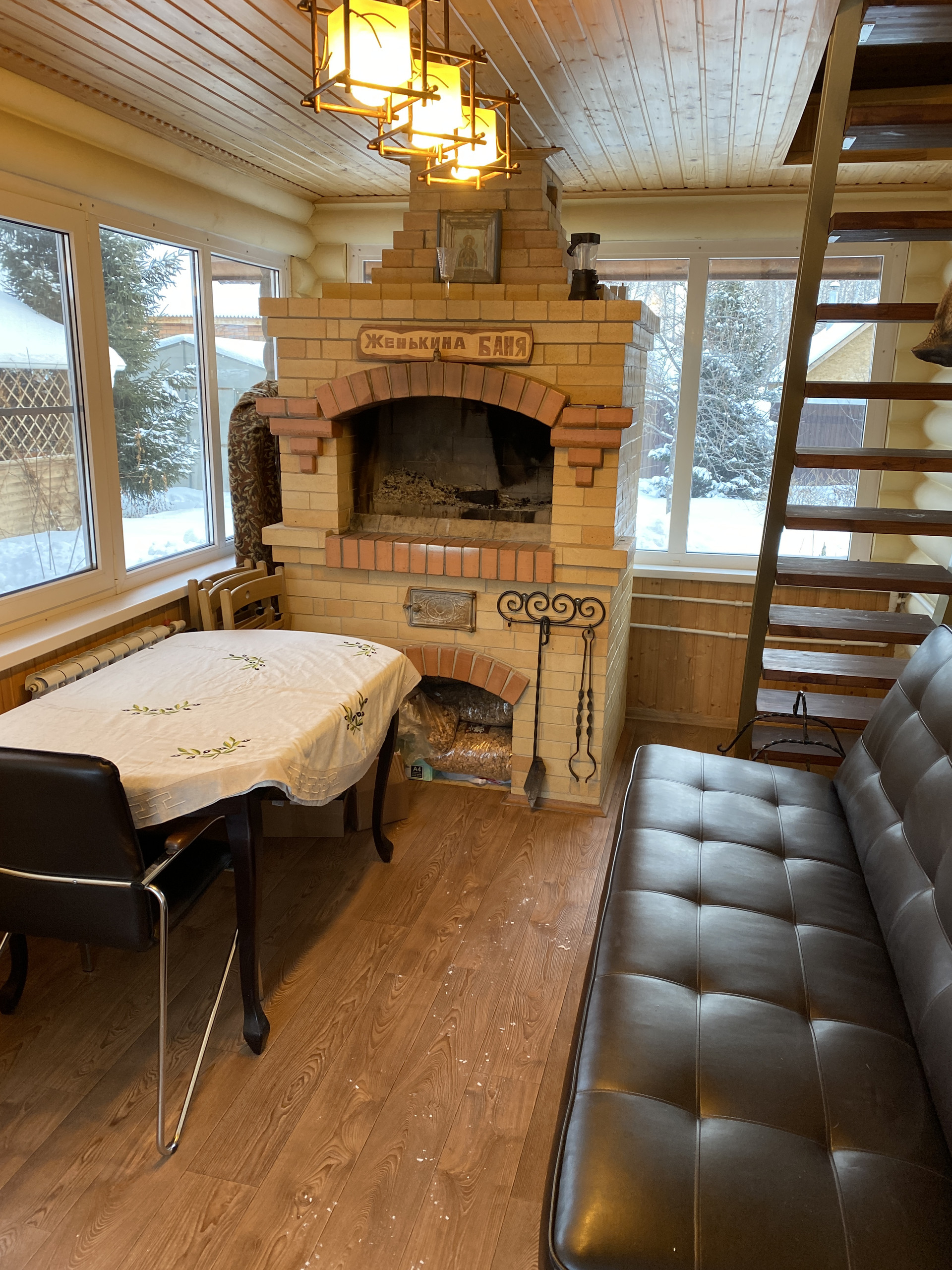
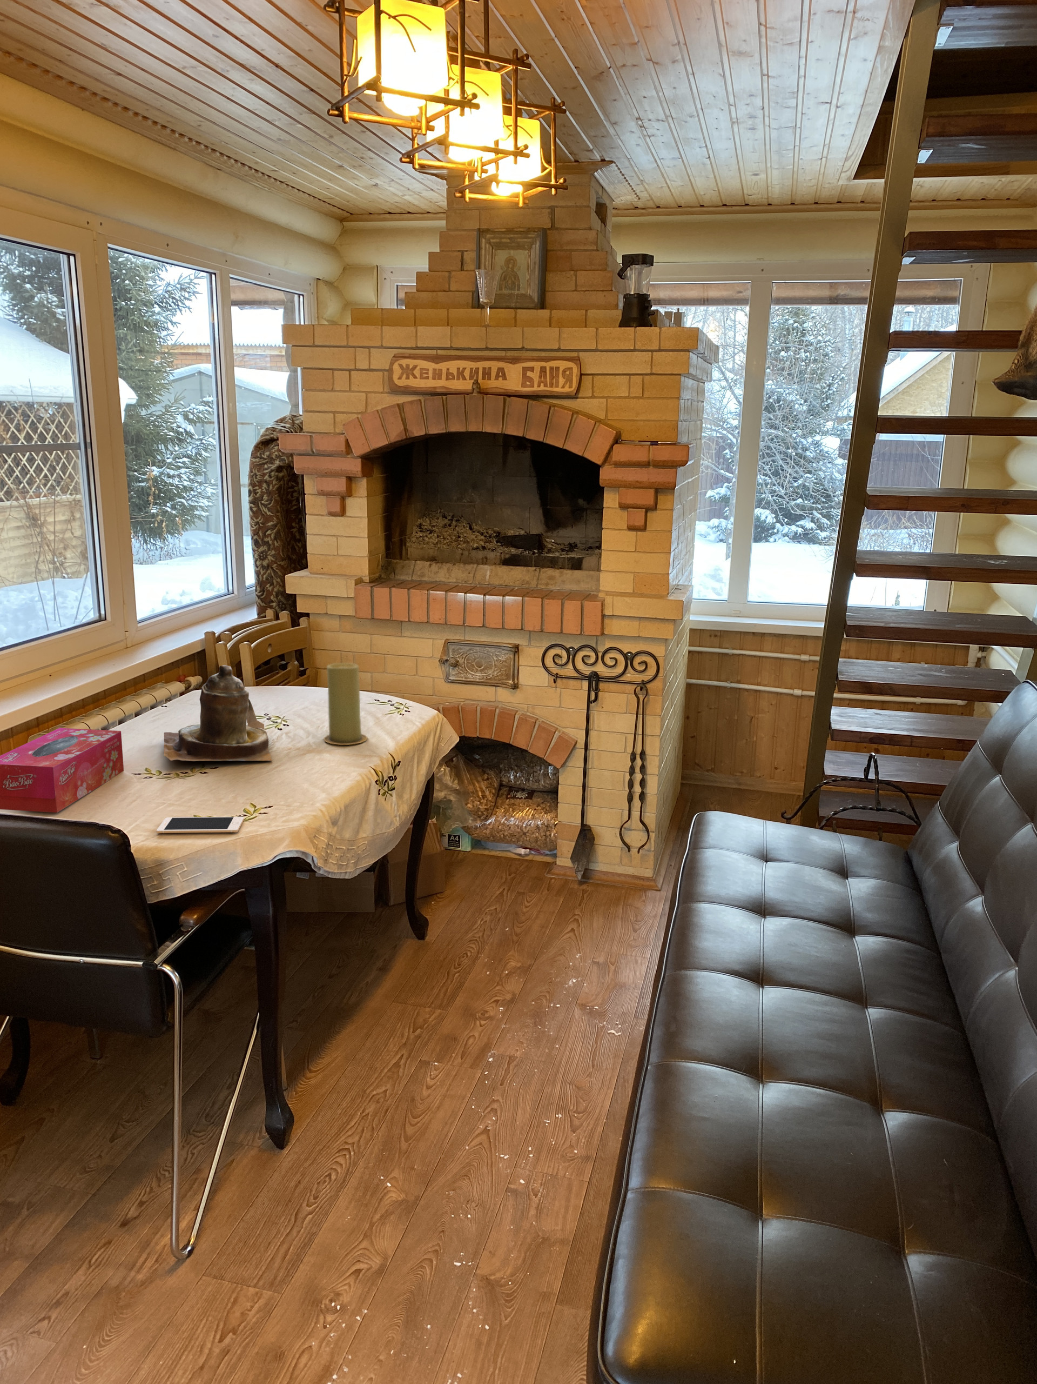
+ teapot (215, 708)
+ tissue box (59, 767)
+ candle (344, 702)
+ cell phone (200, 825)
